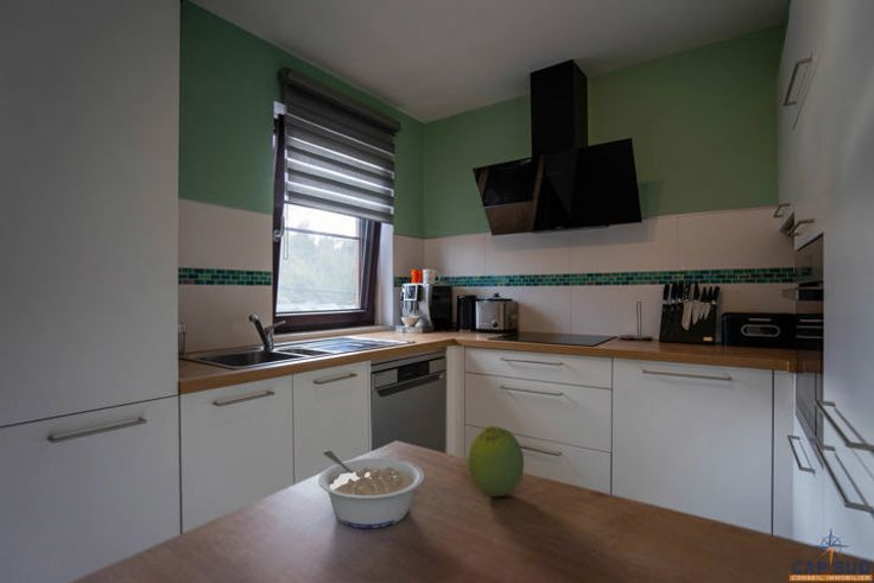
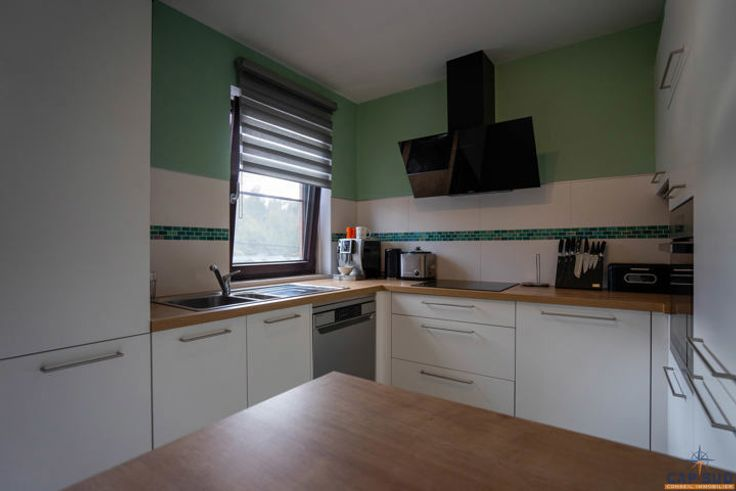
- fruit (495, 460)
- legume (367, 489)
